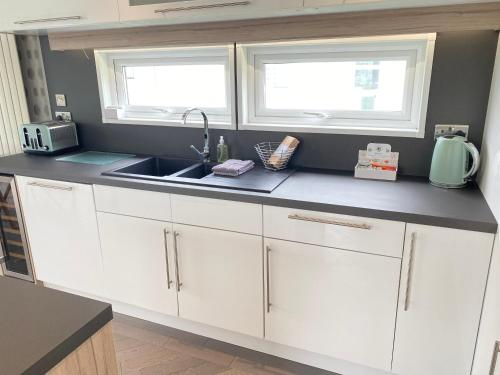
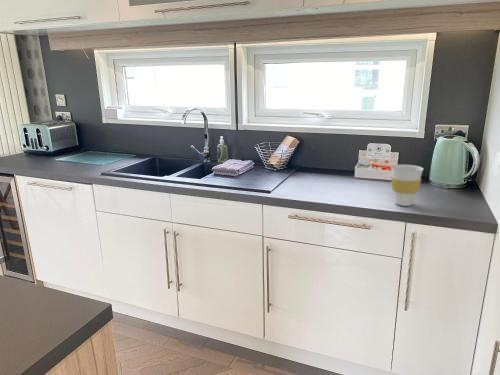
+ cup (405, 186)
